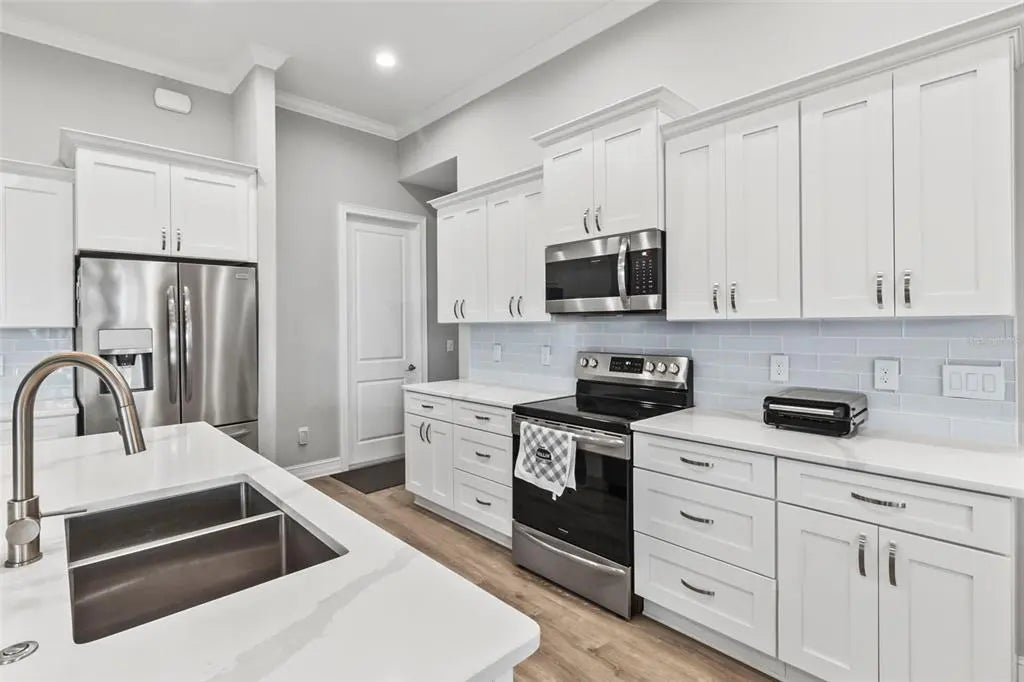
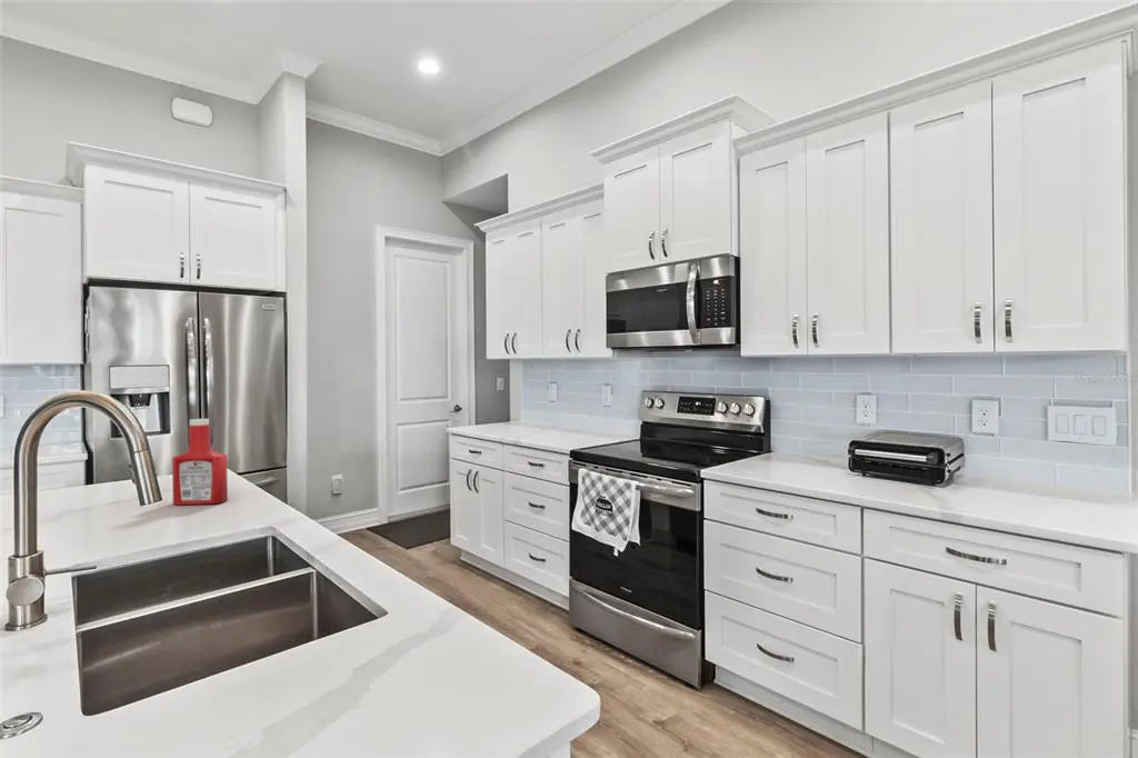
+ soap bottle (199, 460)
